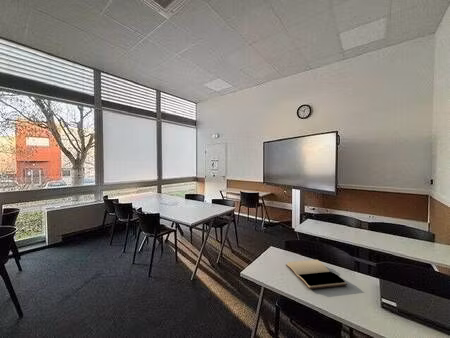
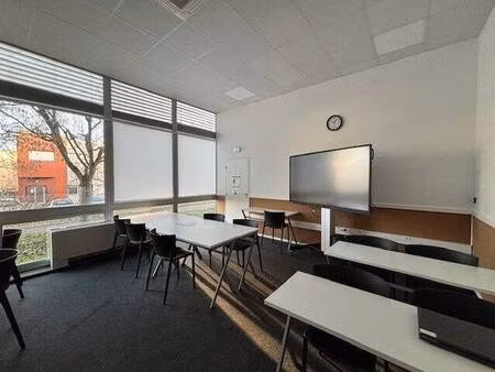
- book (313, 272)
